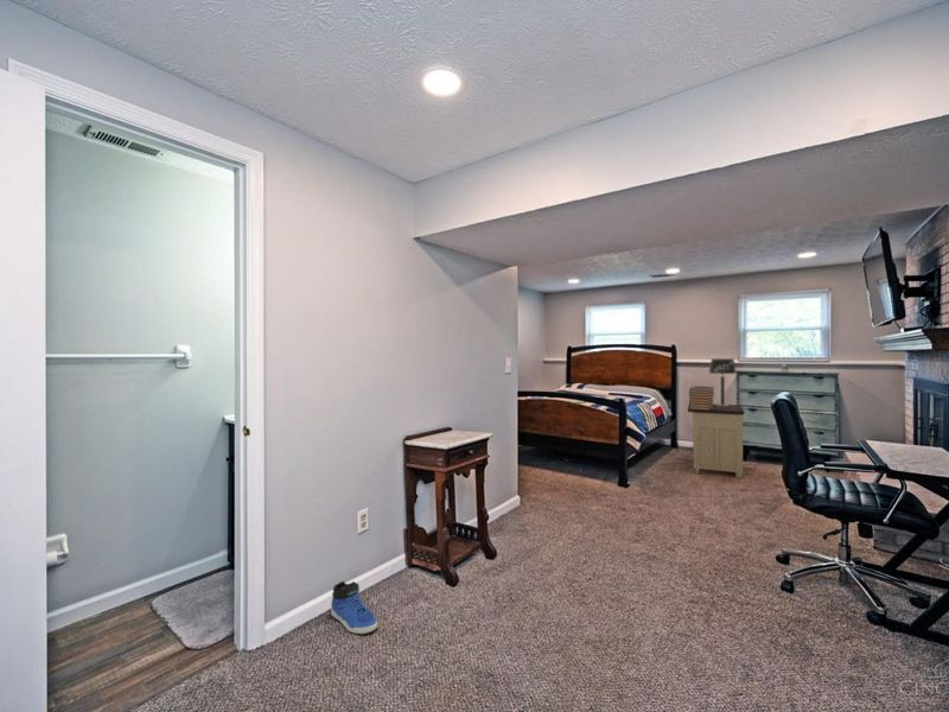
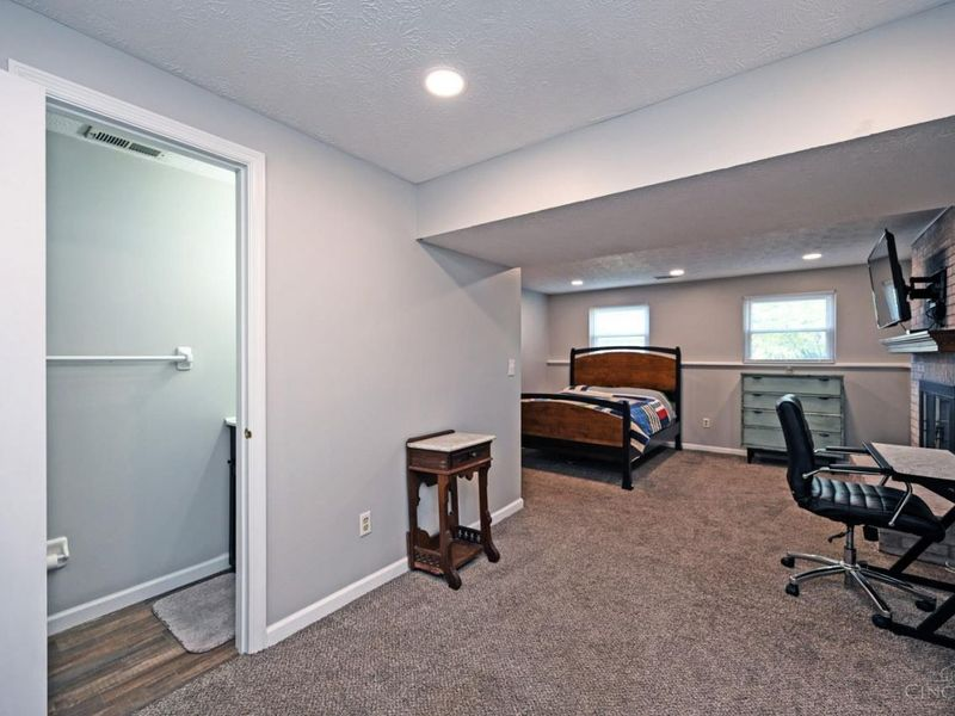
- table lamp (722, 381)
- book stack (701, 398)
- nightstand (714, 438)
- sneaker (354, 603)
